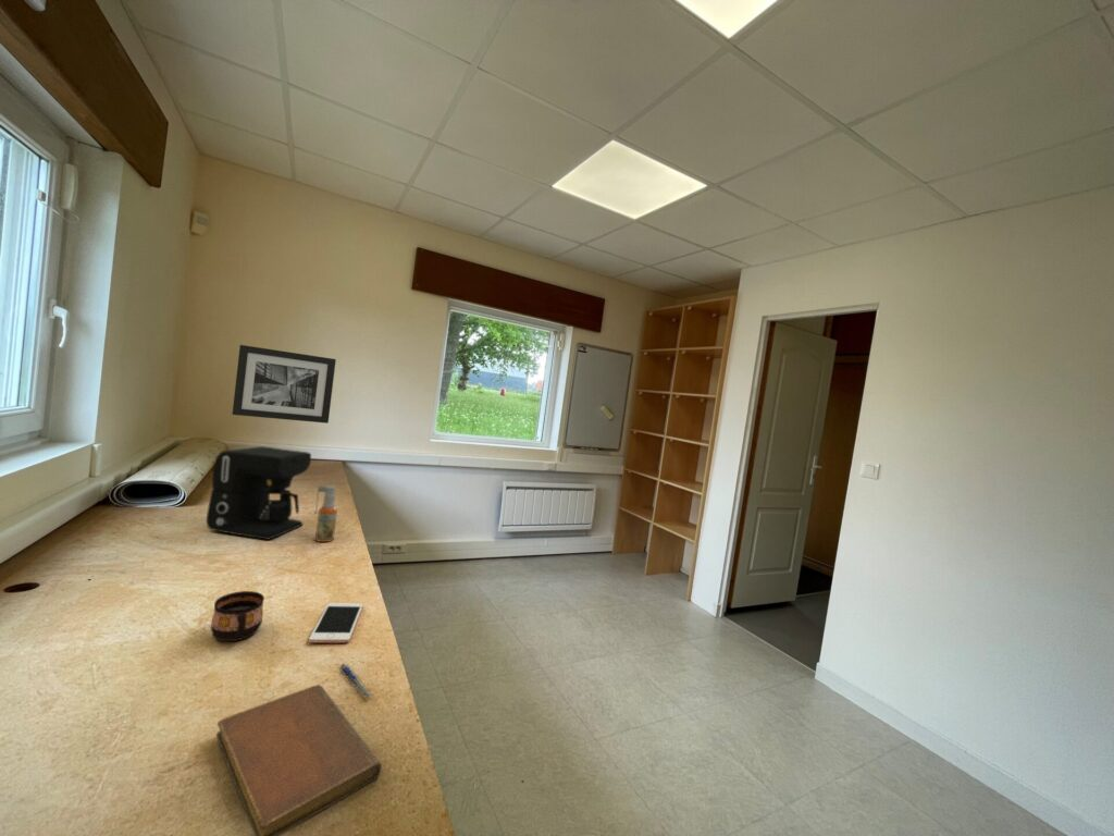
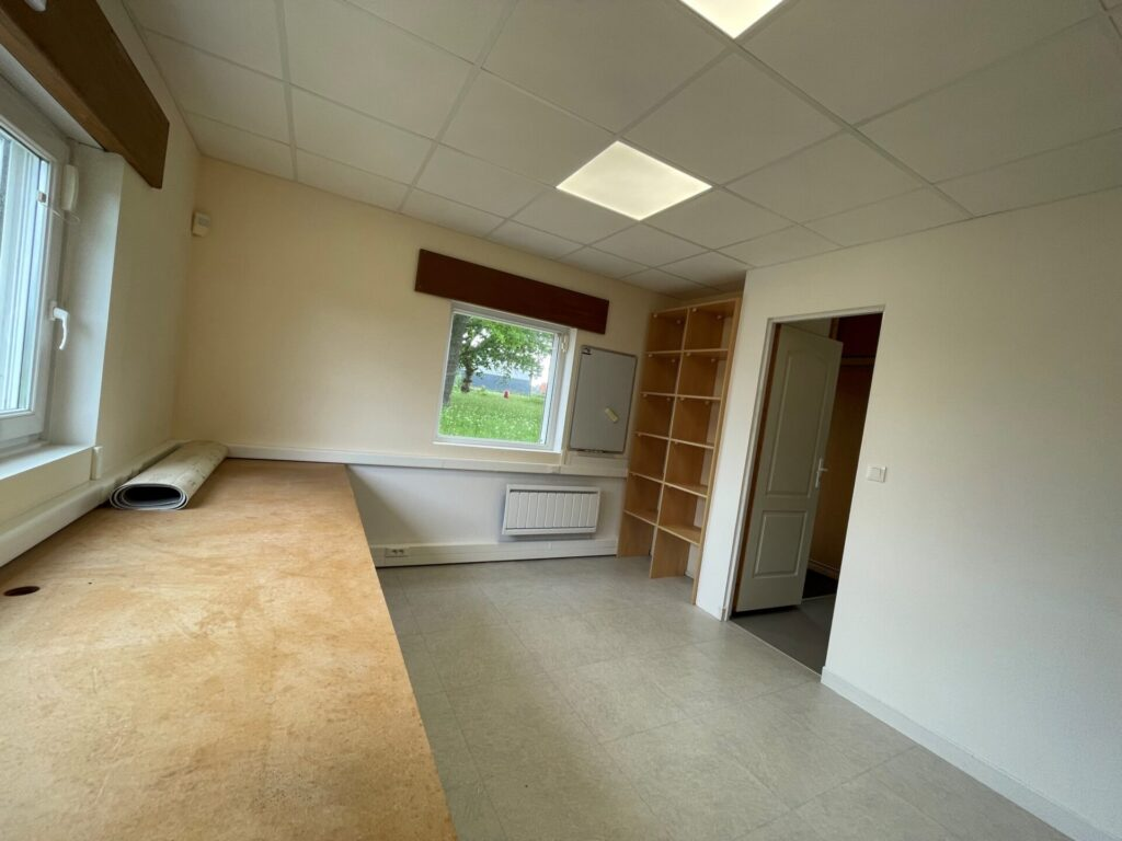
- cup (236, 617)
- notebook (296, 748)
- cell phone (337, 620)
- wall art (286, 385)
- spray bottle (325, 513)
- coffee maker (263, 490)
- pen (355, 679)
